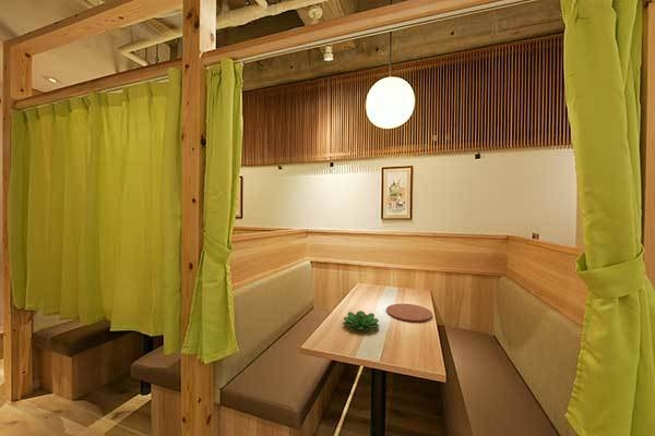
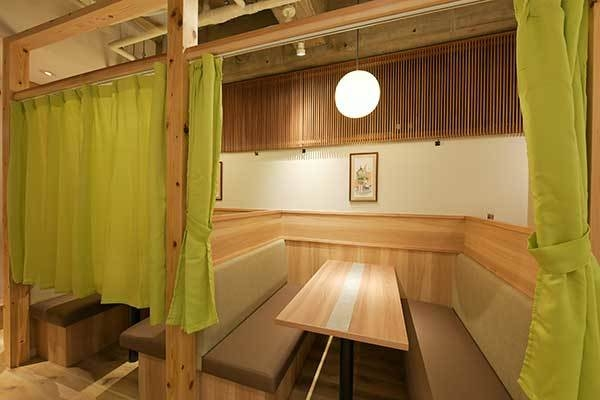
- succulent plant (360, 320)
- plate (408, 312)
